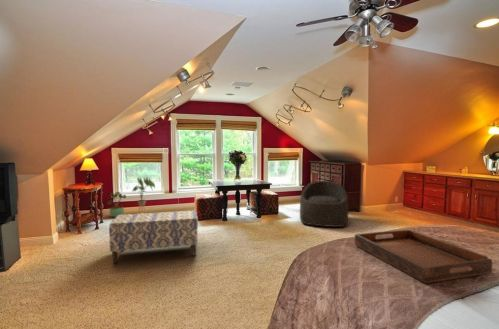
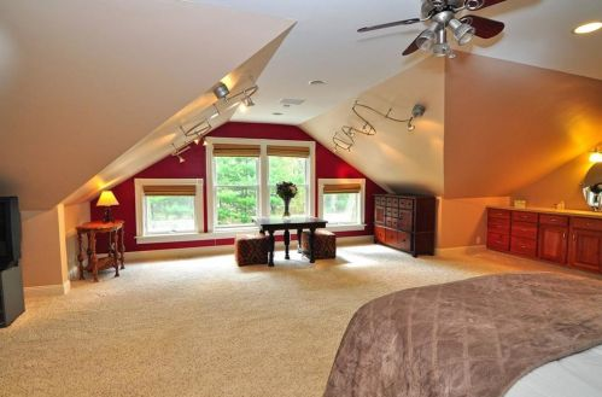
- bench (157, 234)
- armchair (323, 202)
- potted plant (117, 204)
- serving tray (415, 251)
- house plant (142, 195)
